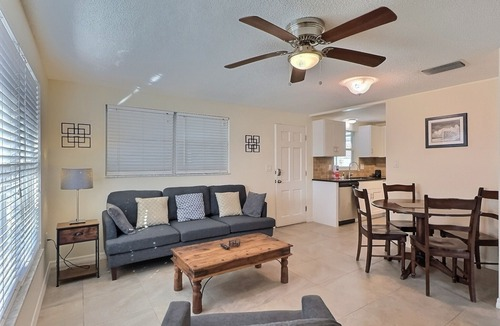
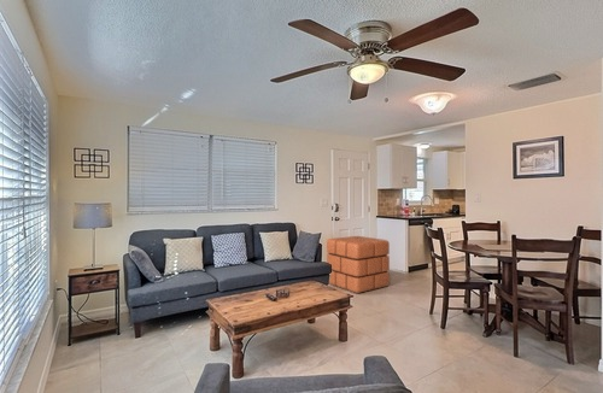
+ pouf (357, 262)
